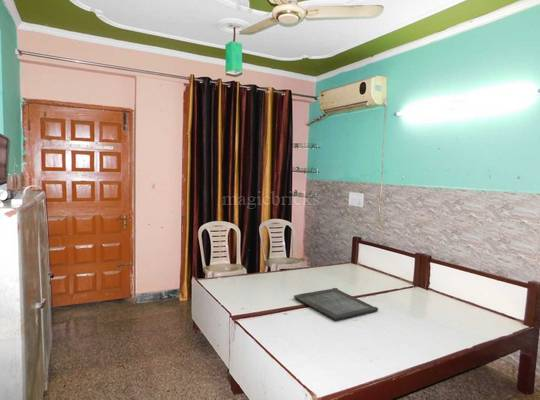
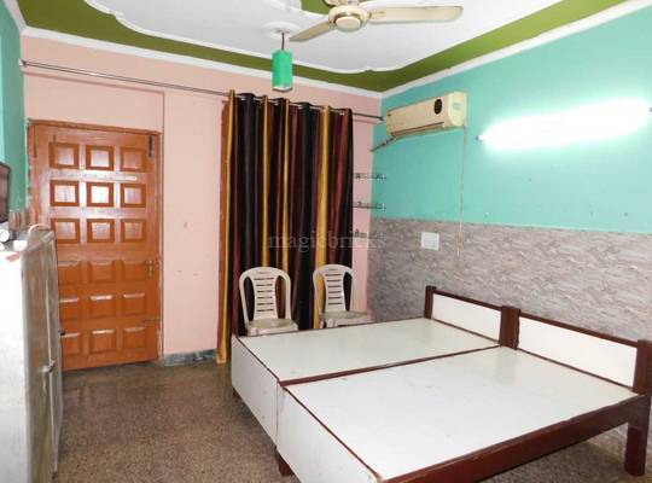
- serving tray (334, 302)
